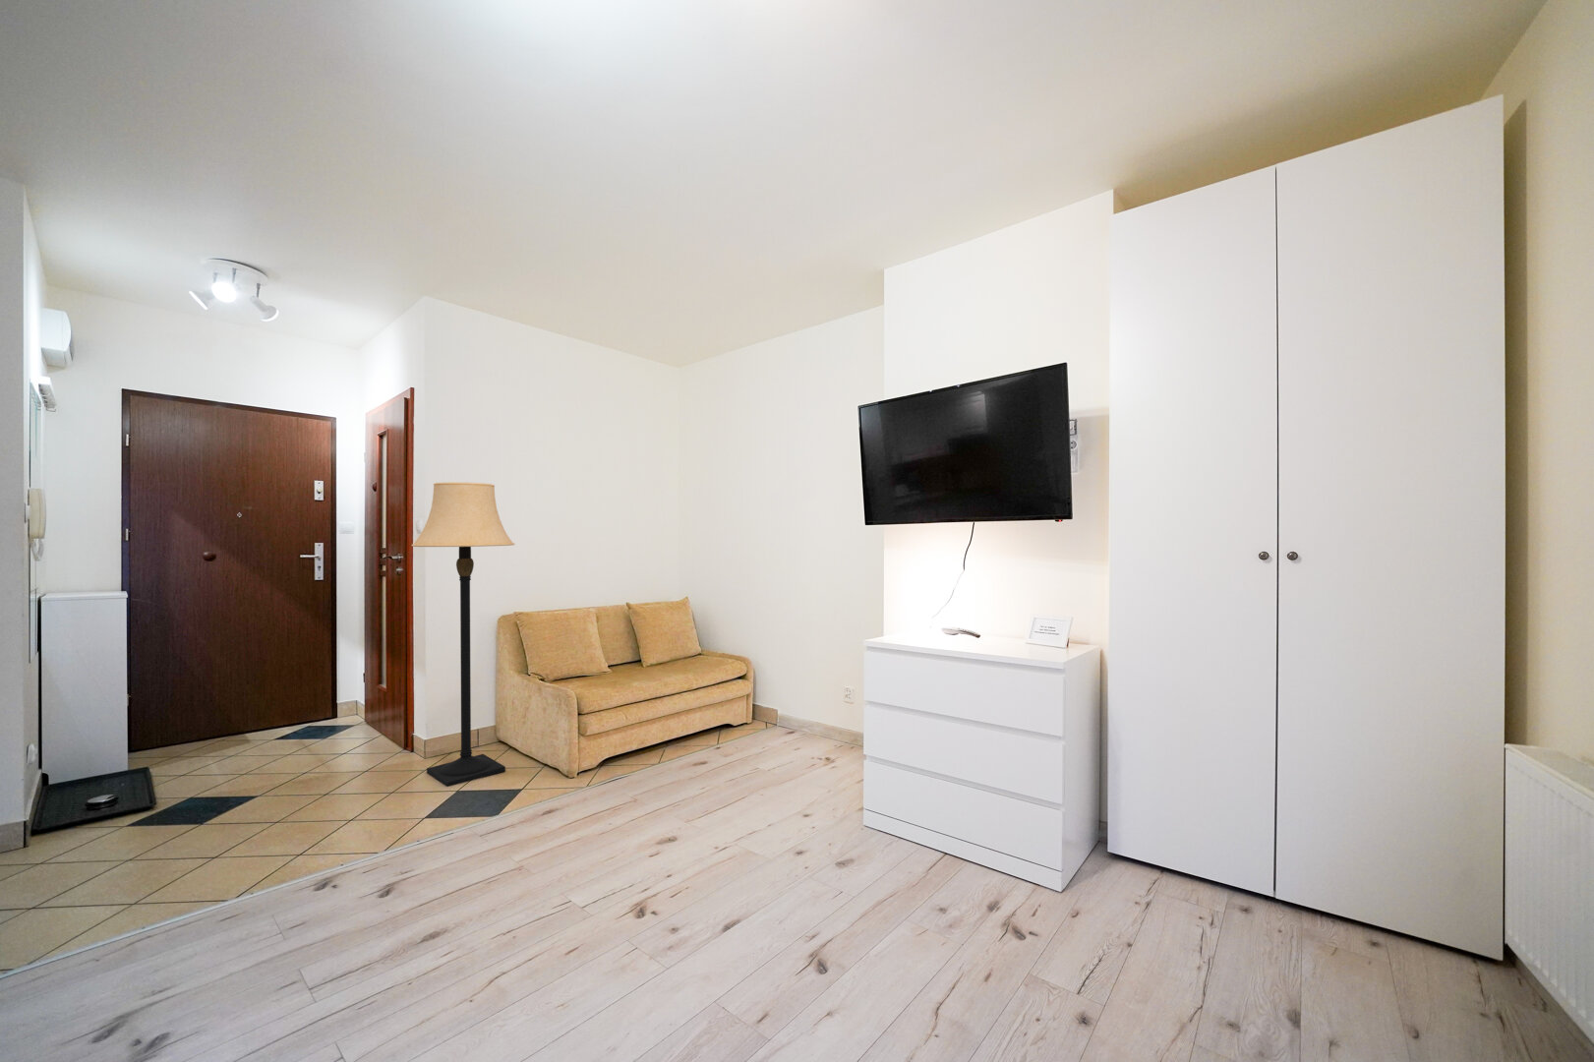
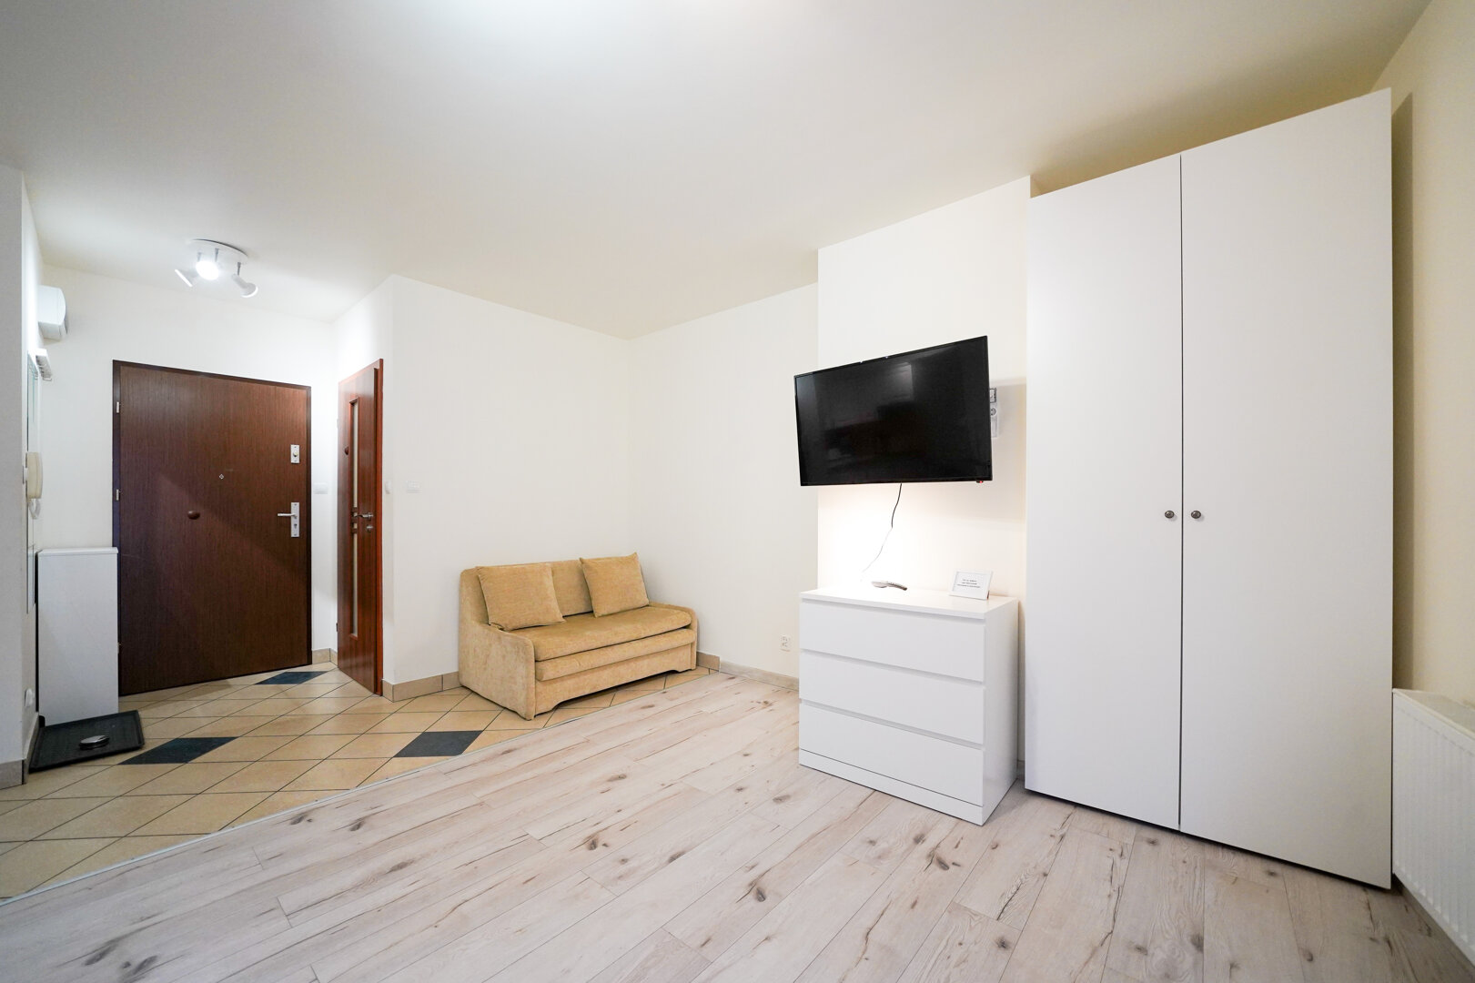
- lamp (465, 627)
